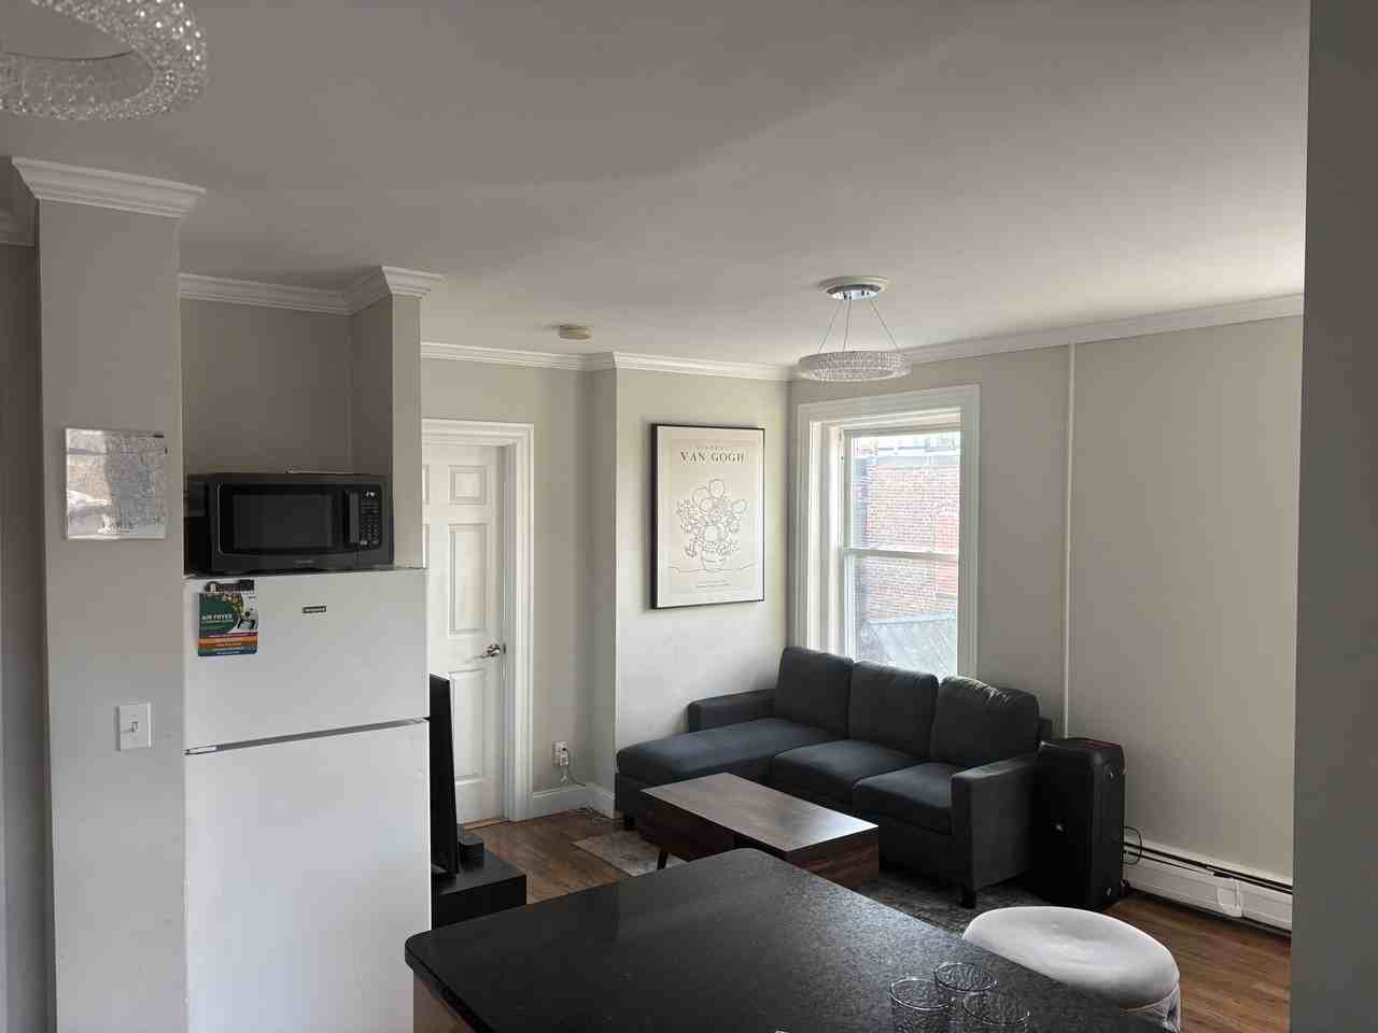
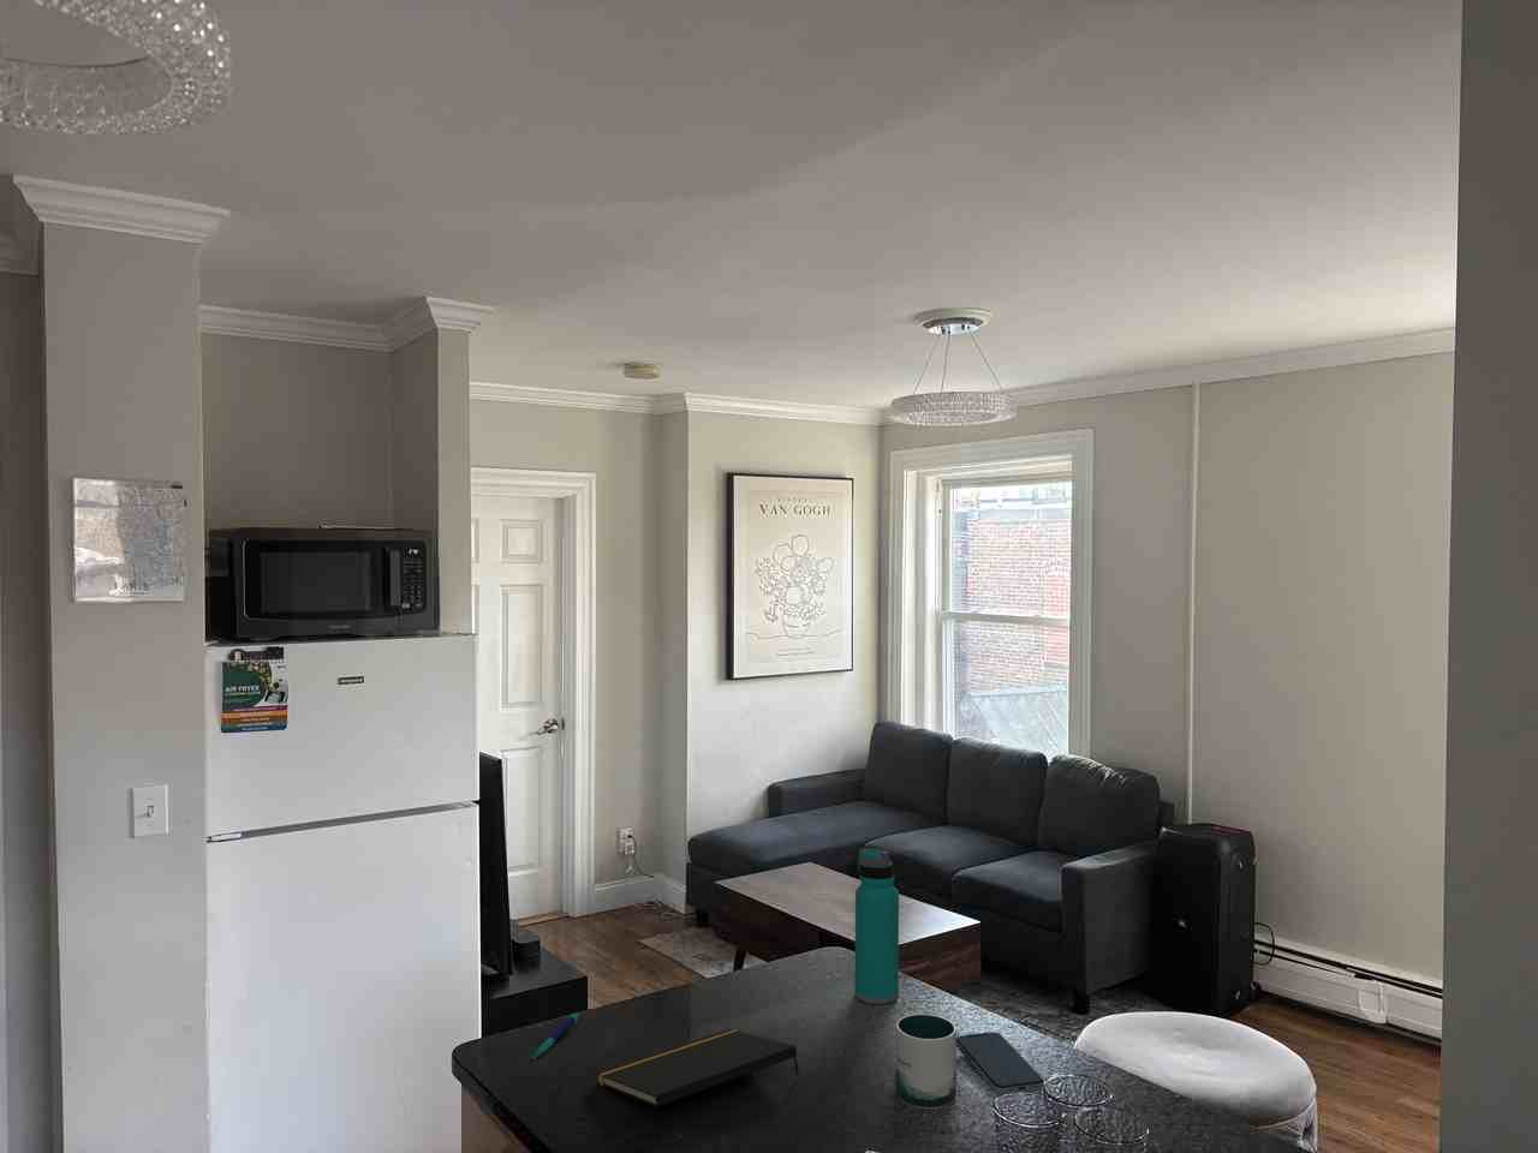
+ notepad (695, 1065)
+ mug (919, 1055)
+ smartphone (998, 1061)
+ pen (555, 1034)
+ water bottle (876, 923)
